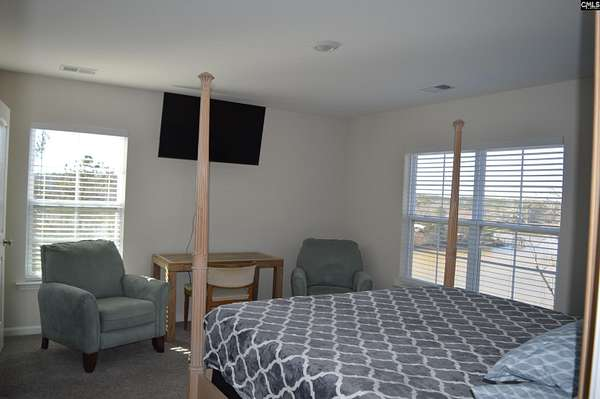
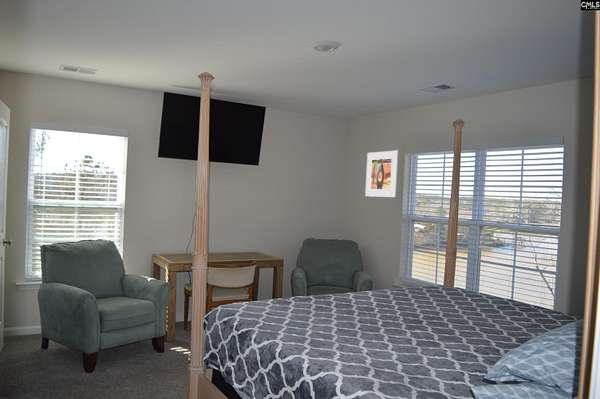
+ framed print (381, 174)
